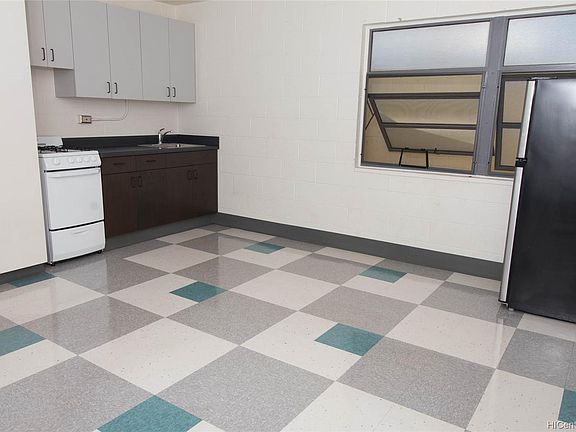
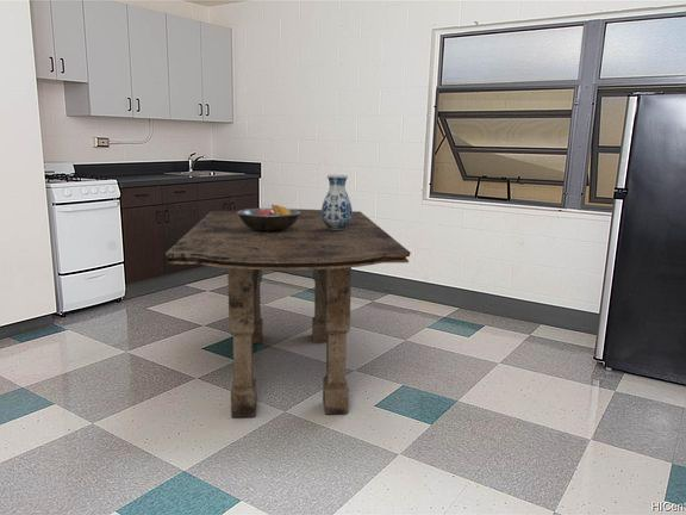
+ fruit bowl (269, 217)
+ dining table (314, 299)
+ vase (337, 201)
